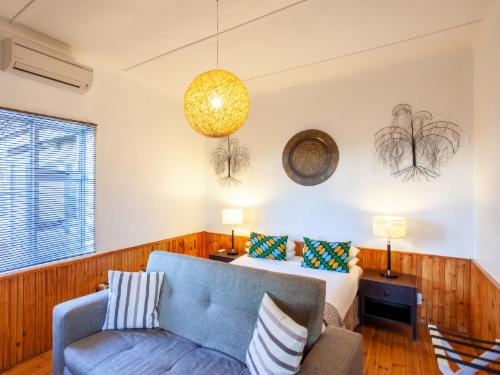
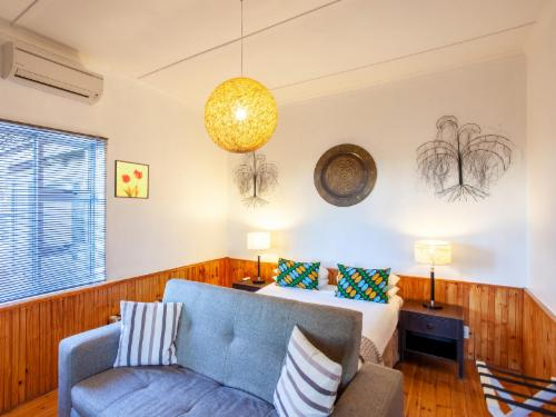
+ wall art (131, 180)
